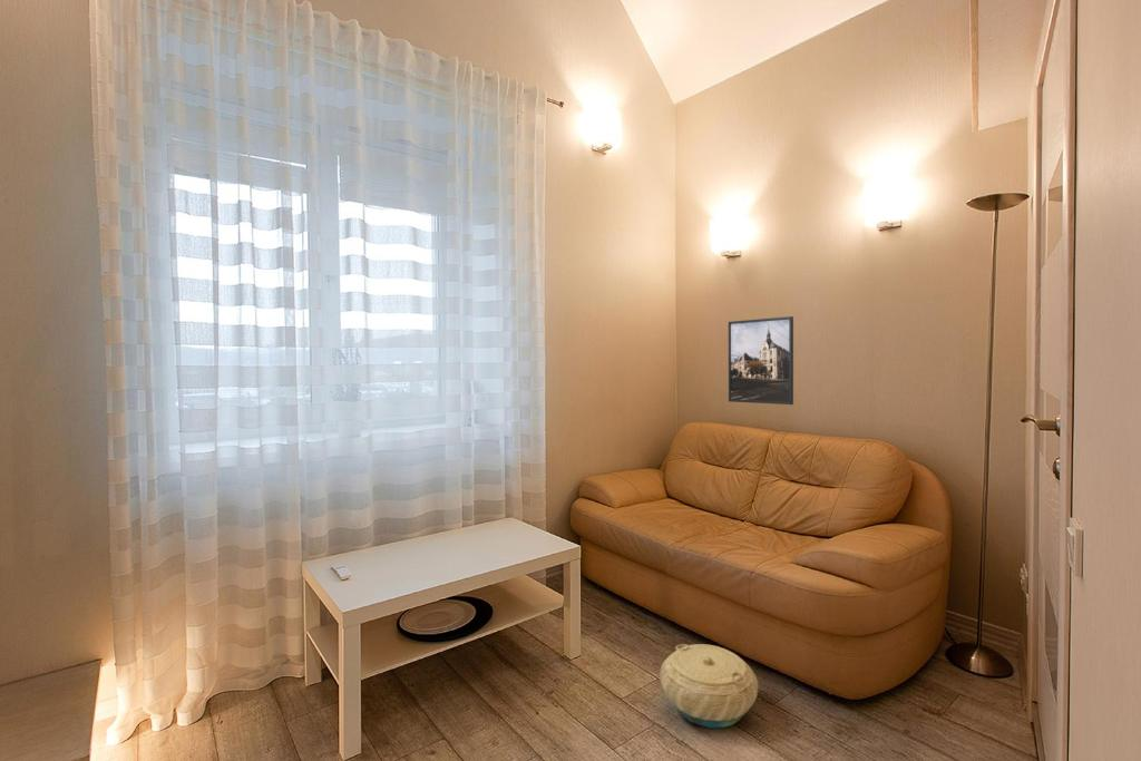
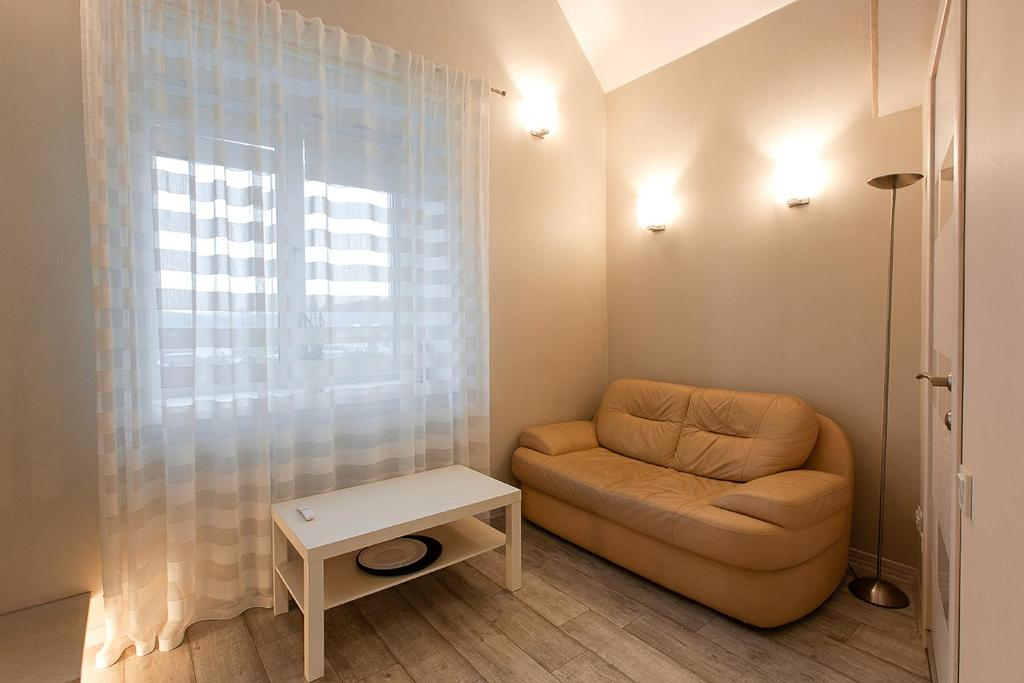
- basket (708, 682)
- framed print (759, 361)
